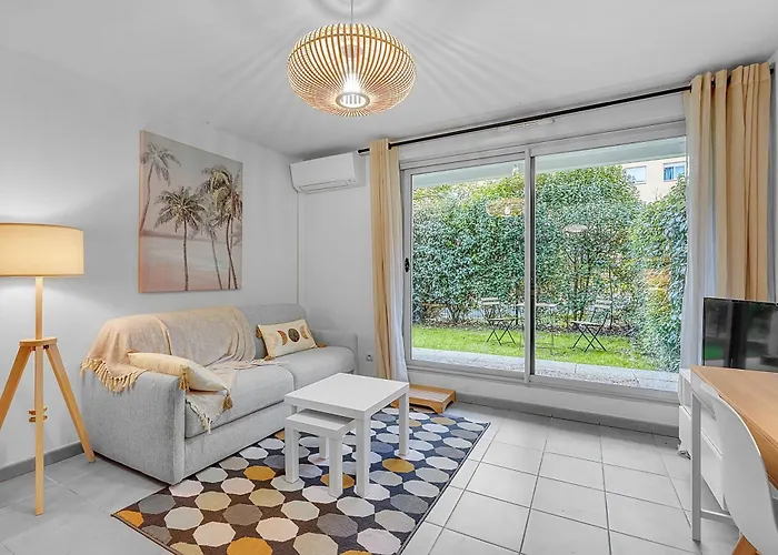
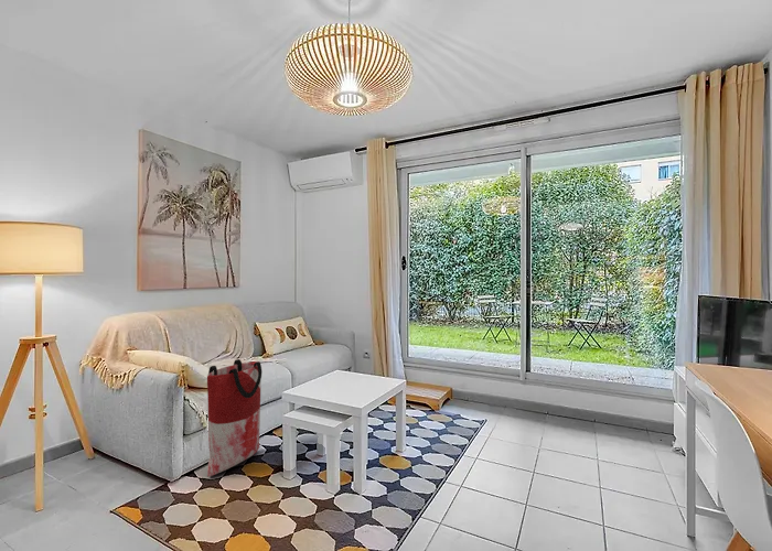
+ bag (236, 413)
